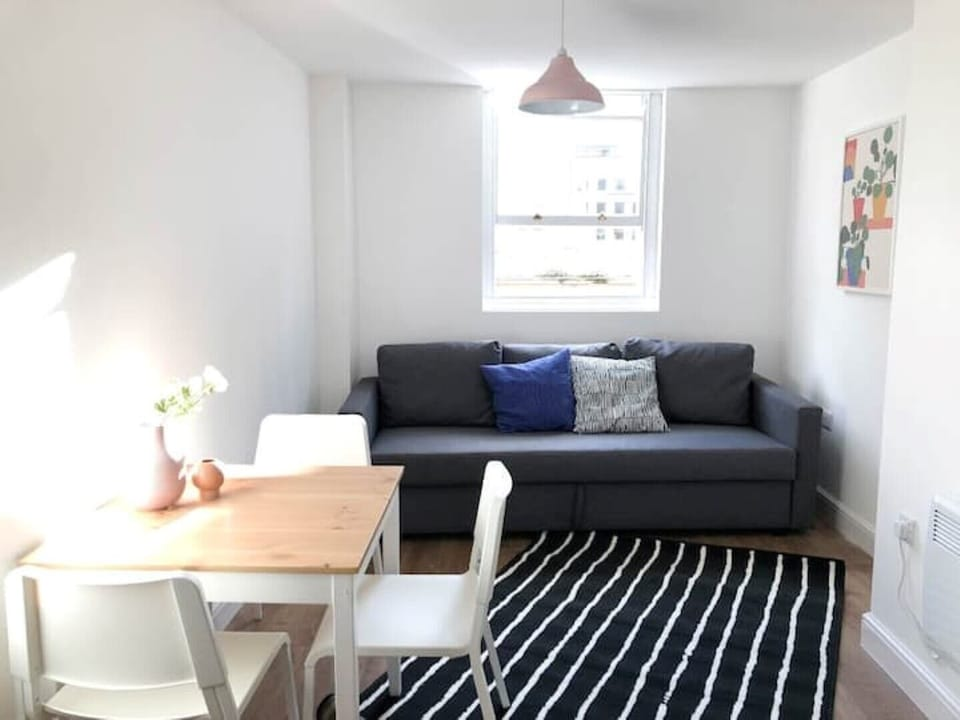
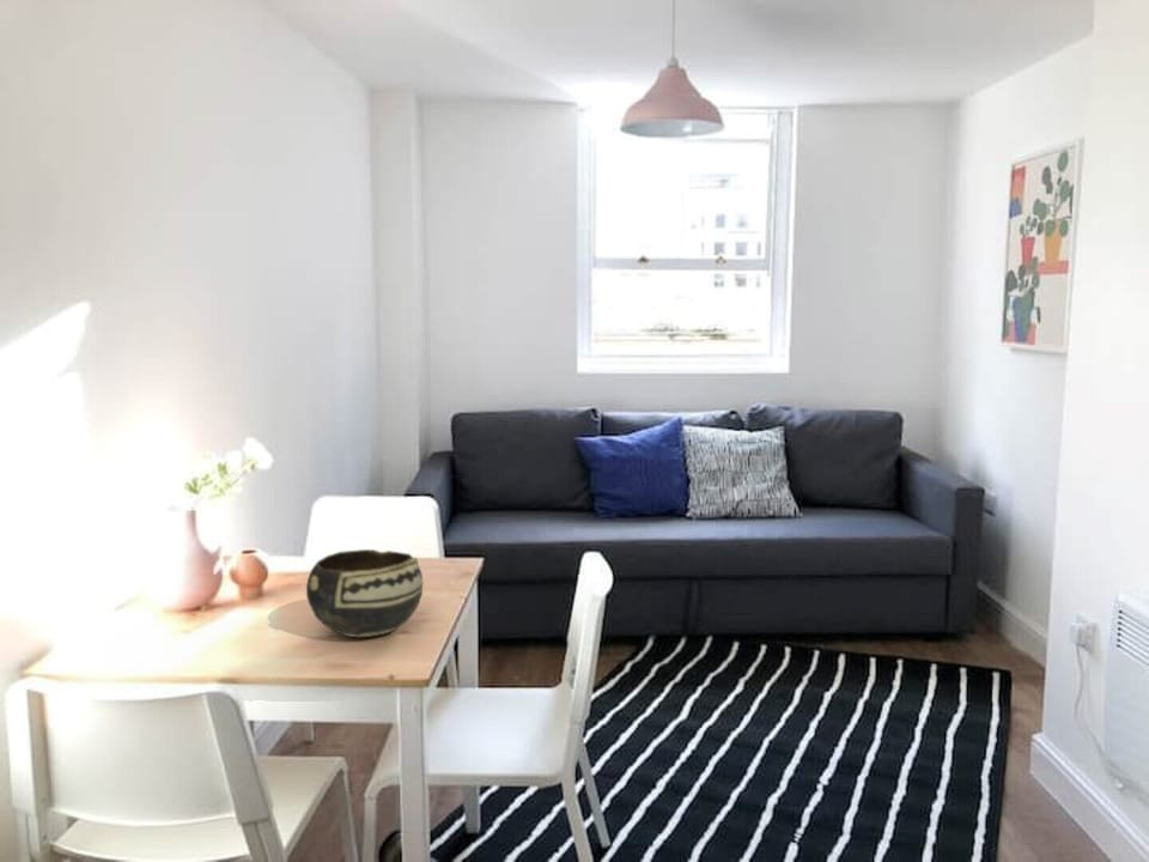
+ ceramic bowl (366, 594)
